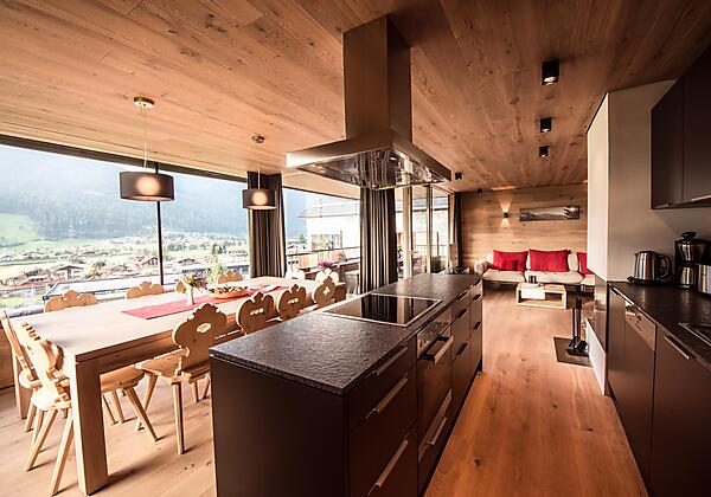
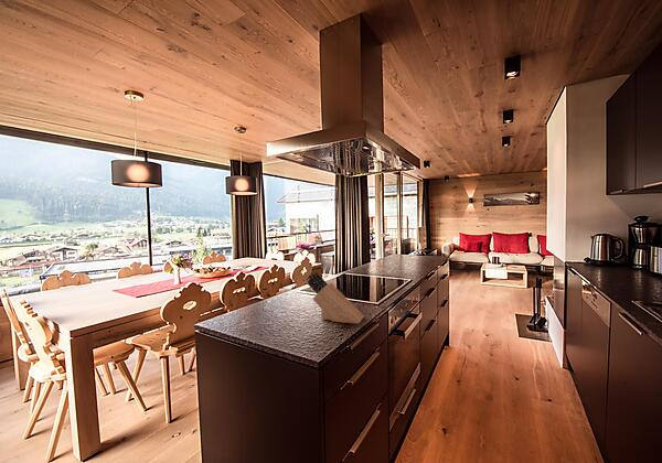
+ knife block (333, 295)
